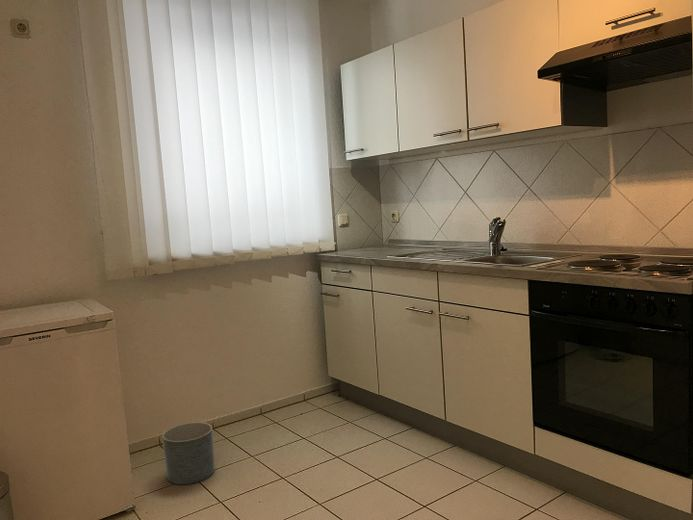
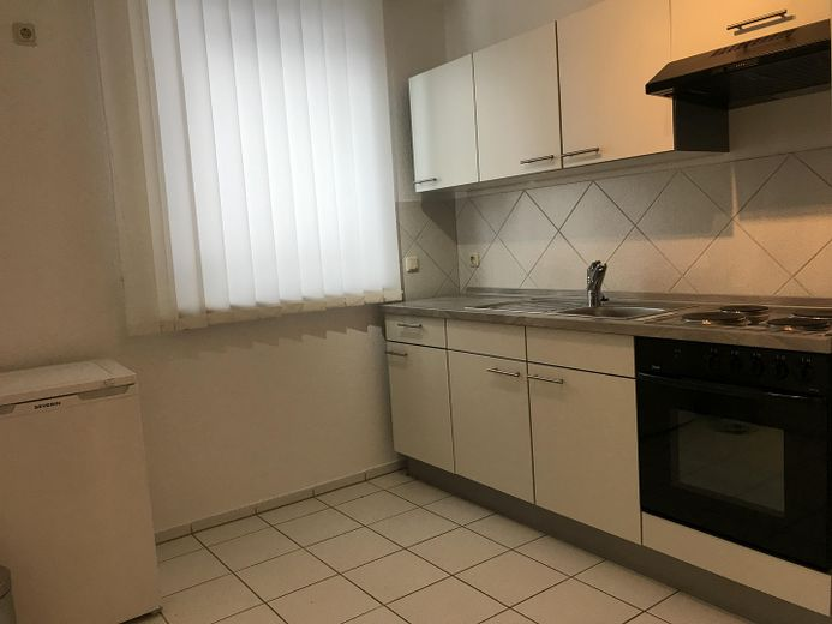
- planter (189, 452)
